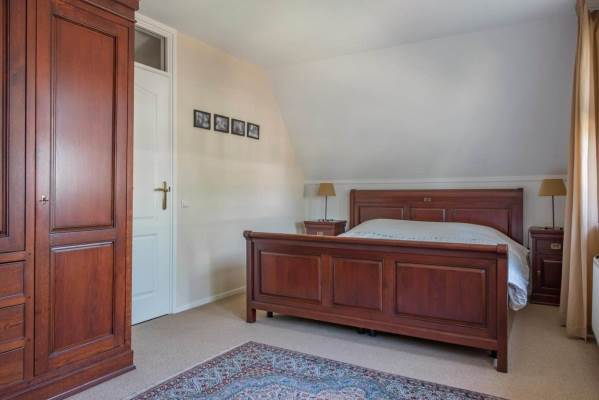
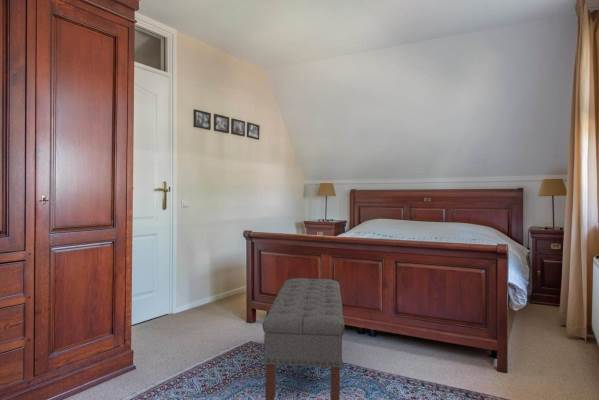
+ bench (307, 331)
